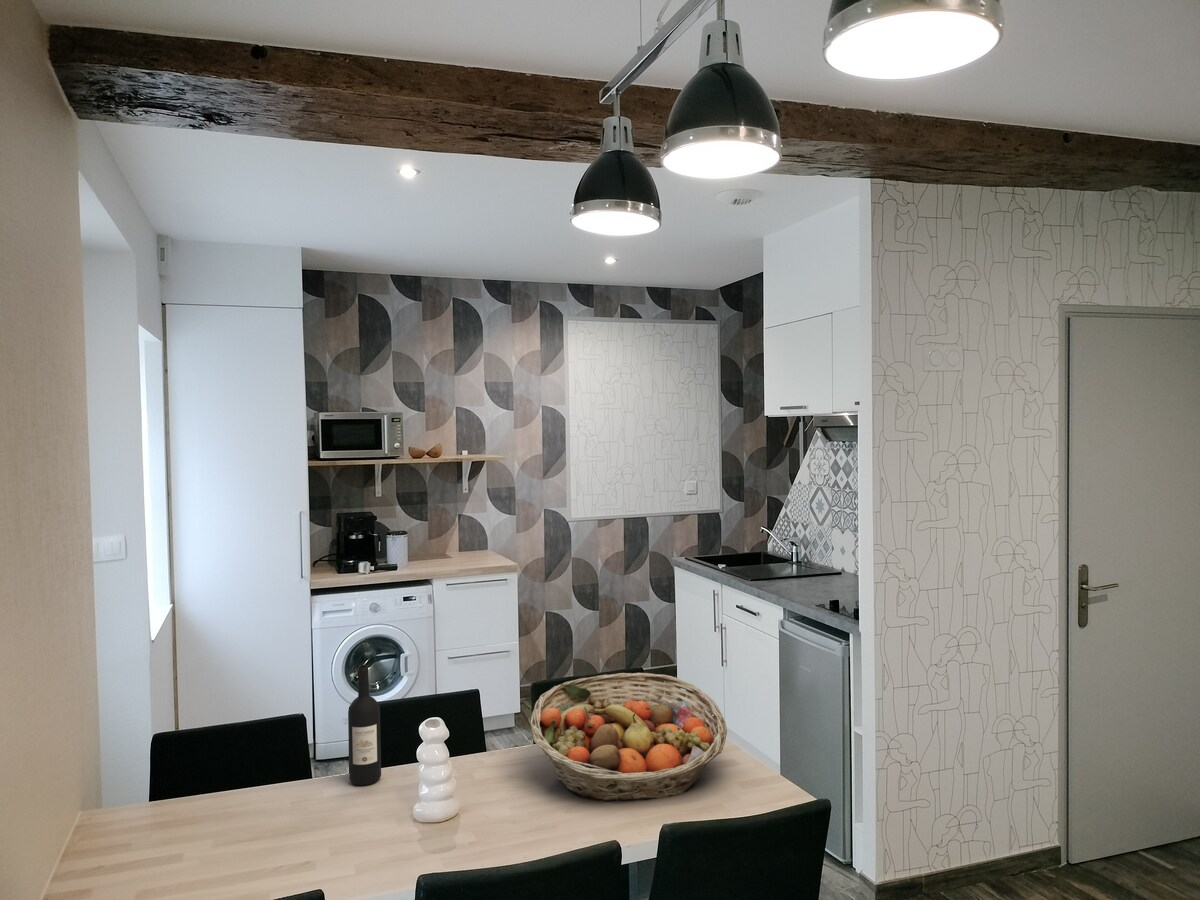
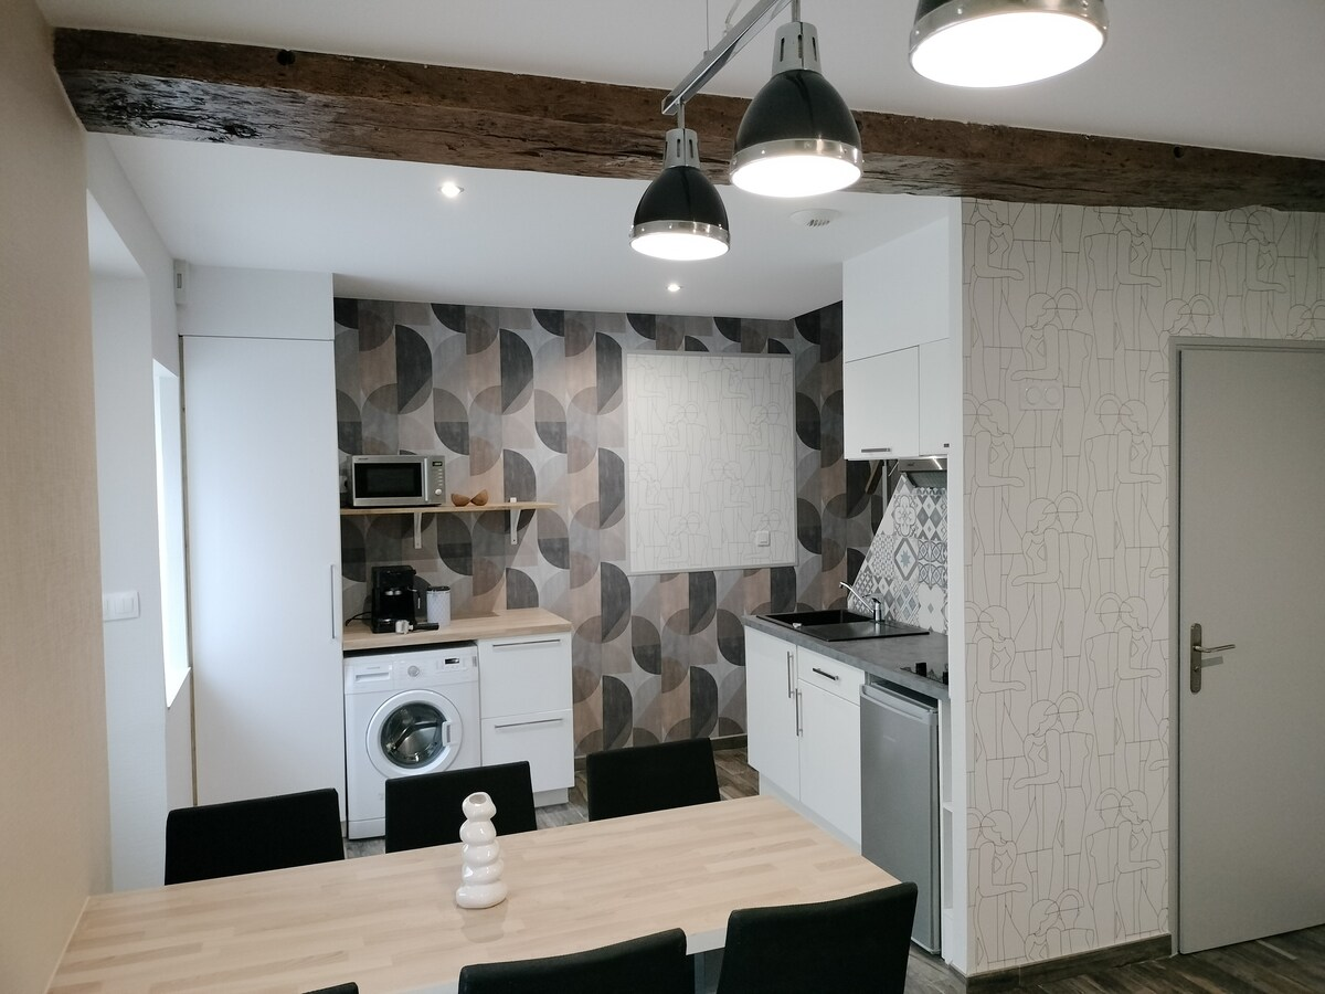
- wine bottle (364, 723)
- fruit basket (628, 735)
